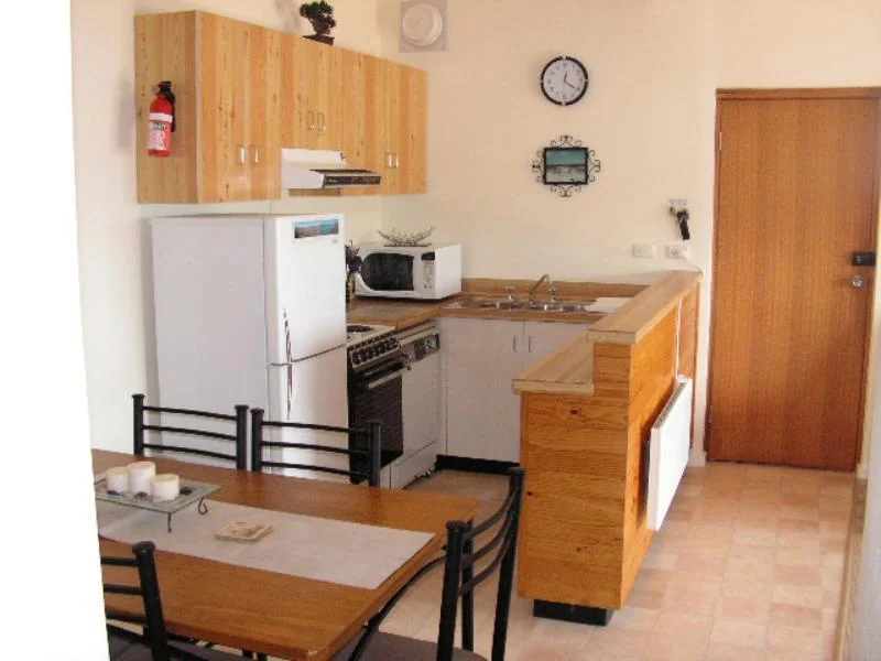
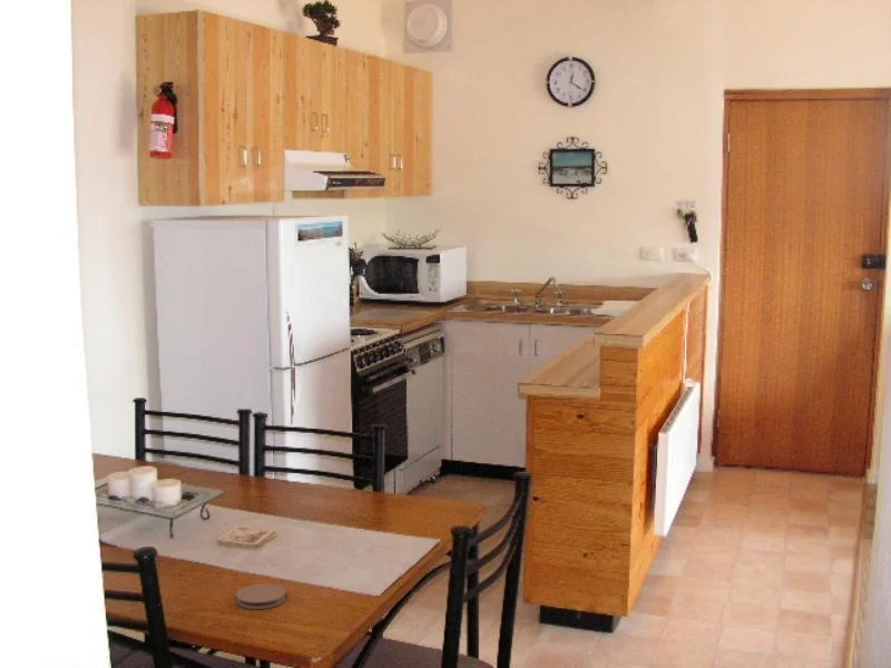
+ coaster (261, 596)
